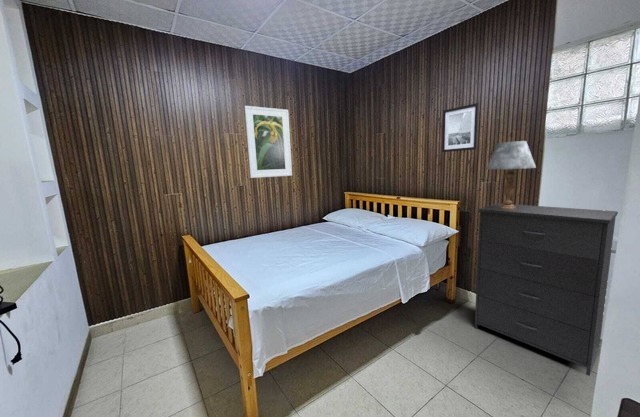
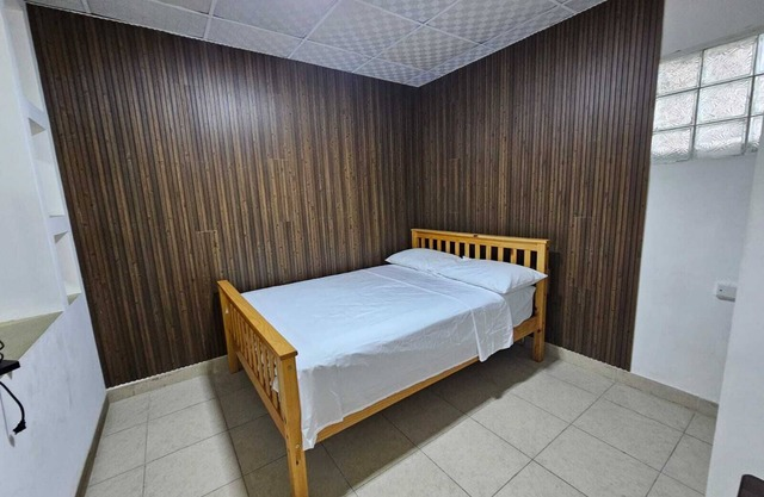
- wall art (459, 129)
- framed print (269, 143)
- table lamp (509, 175)
- dresser (536, 276)
